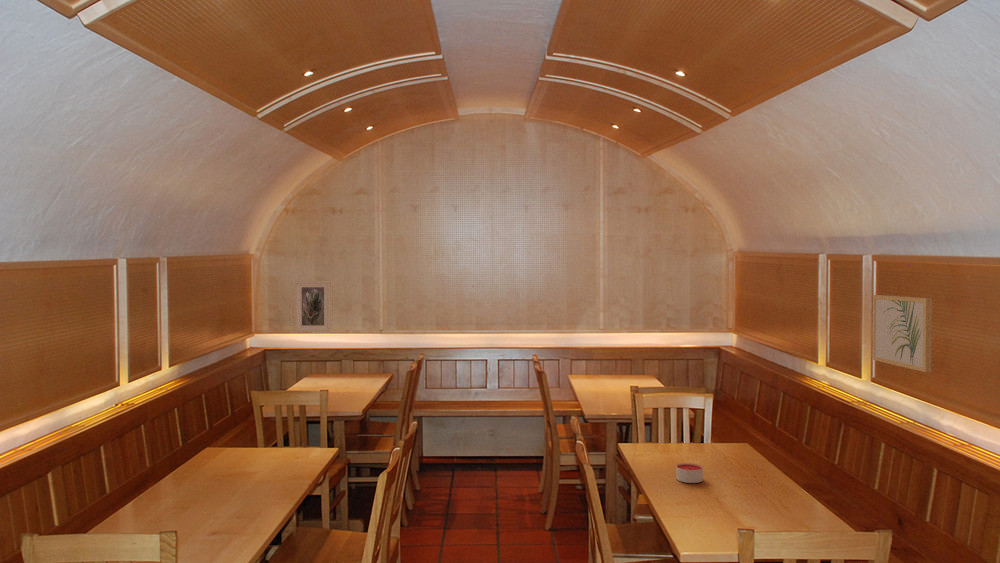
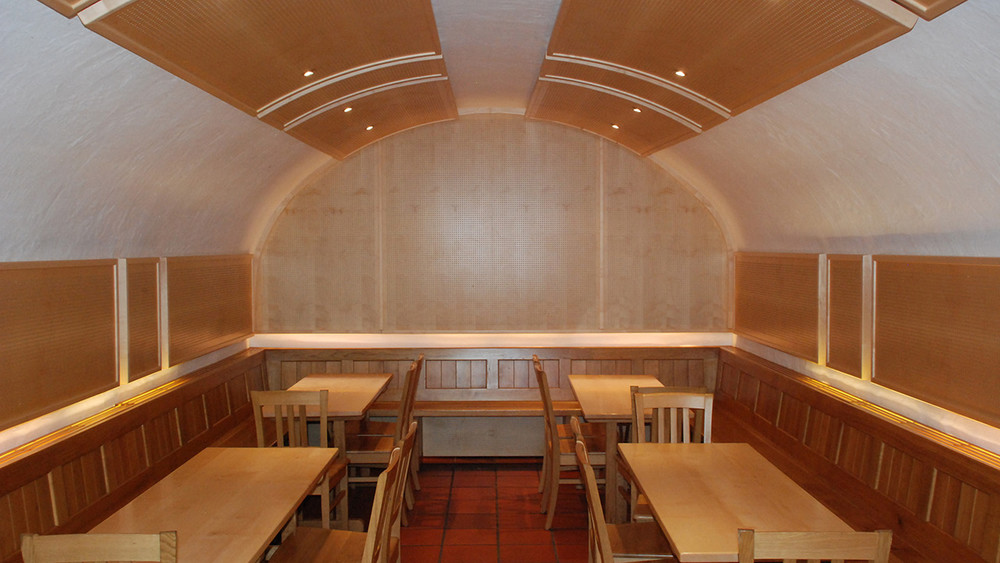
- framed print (313, 306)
- wall art (900, 331)
- candle (689, 472)
